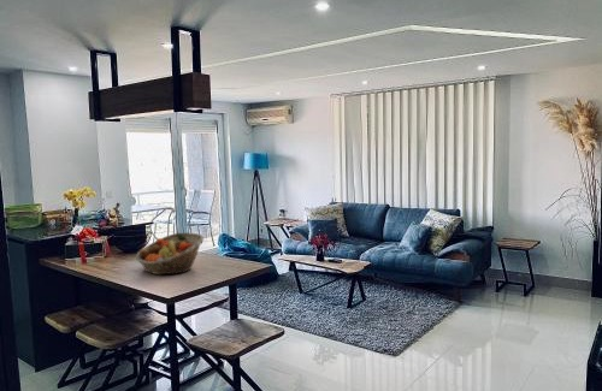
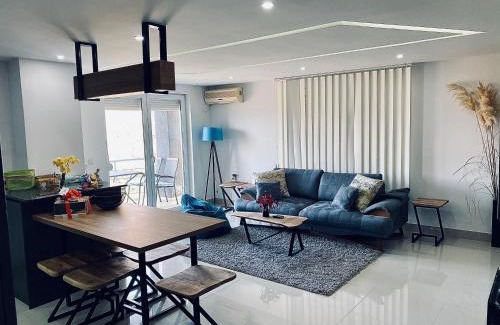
- fruit basket (170, 253)
